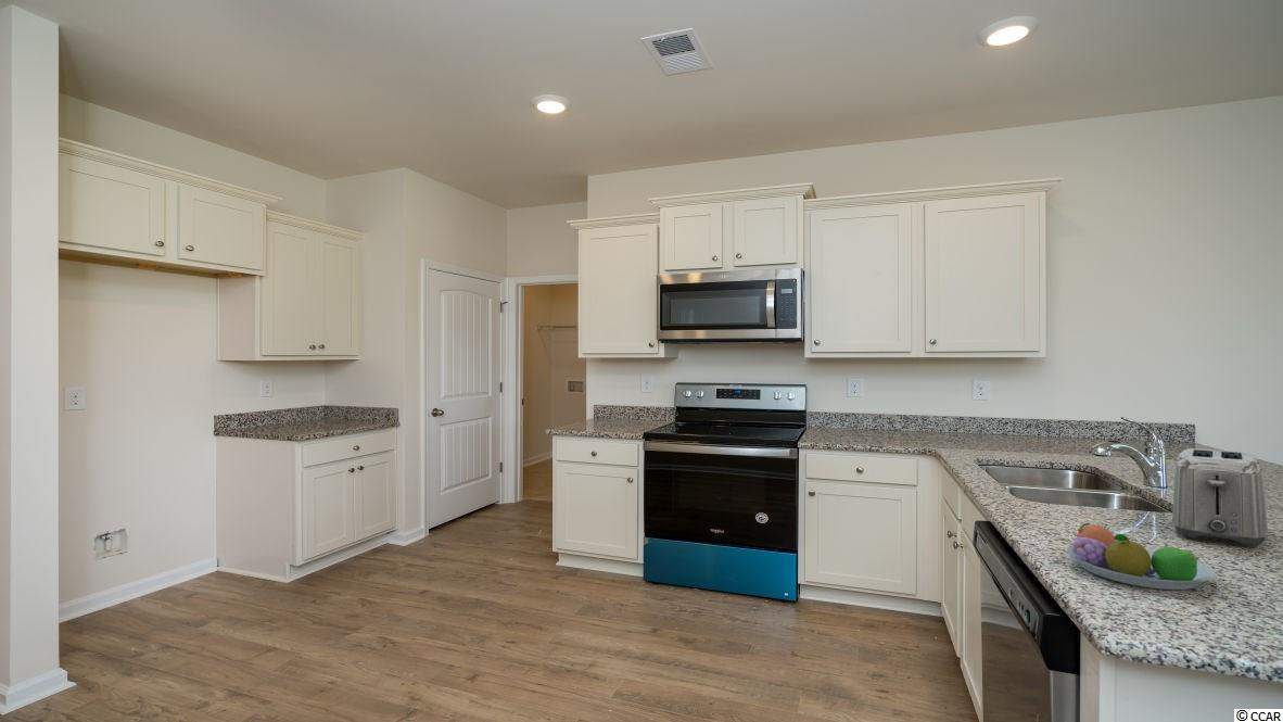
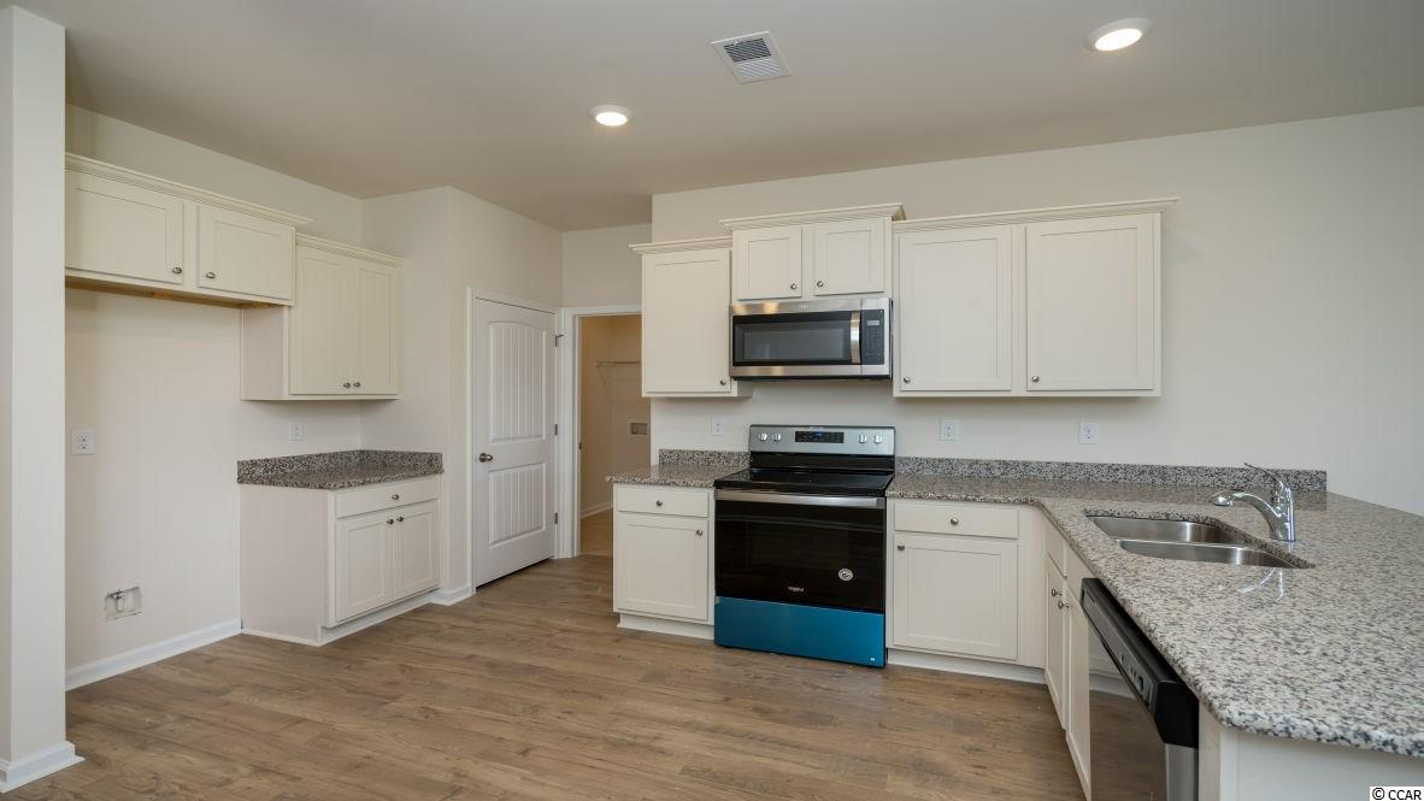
- toaster (1218, 492)
- fruit bowl (1139, 550)
